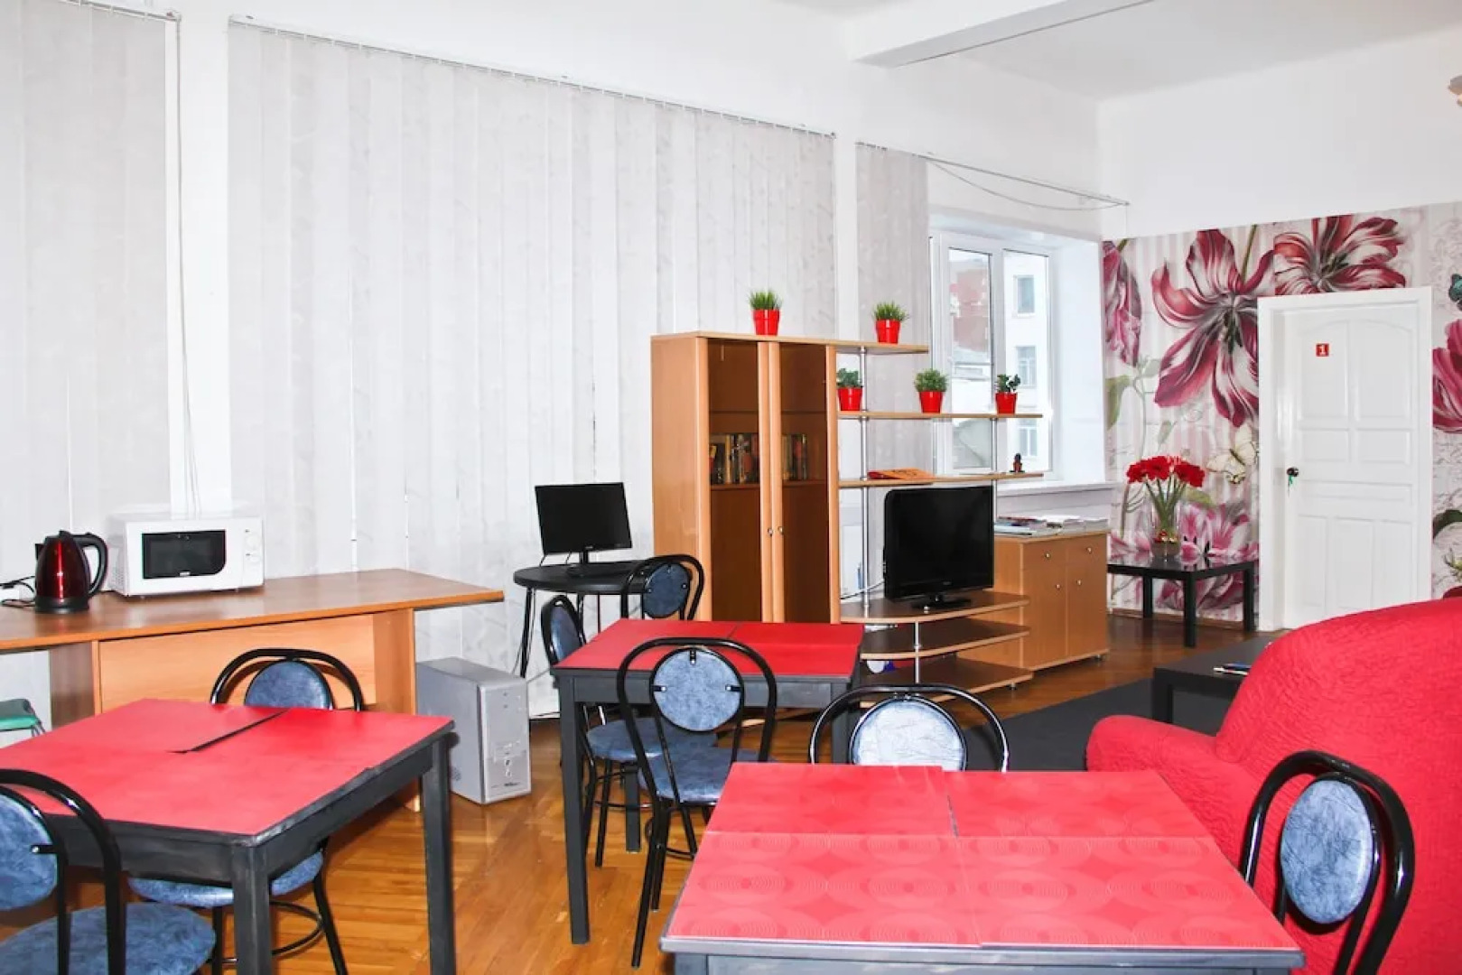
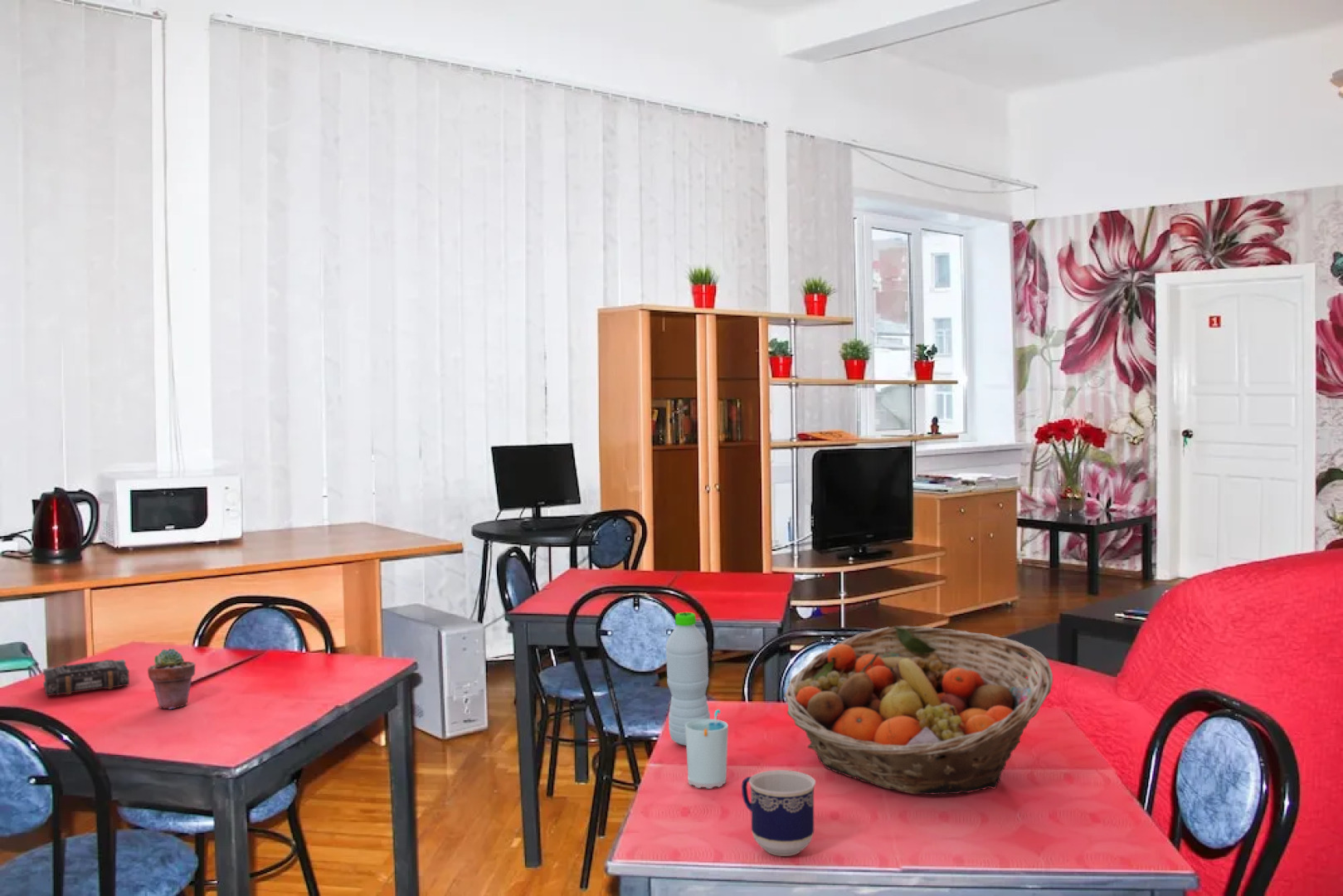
+ potted succulent (172, 676)
+ cup (775, 812)
+ cup (706, 747)
+ book (86, 675)
+ fruit basket (913, 704)
+ water bottle (688, 678)
